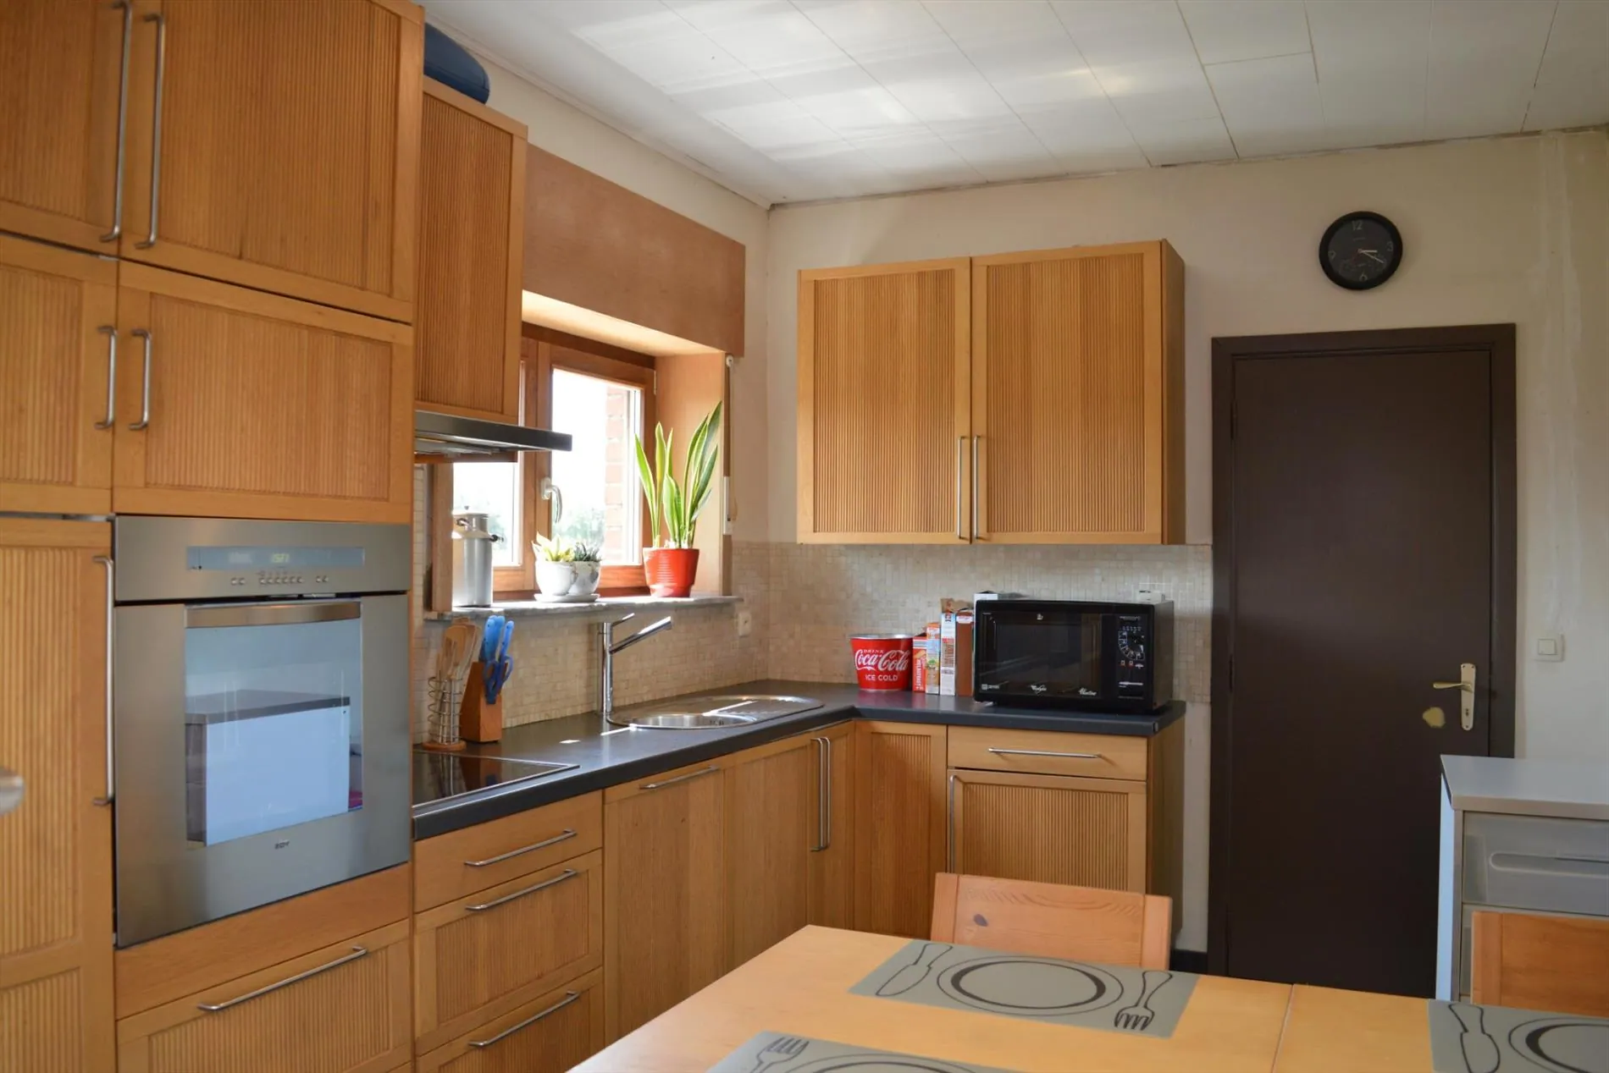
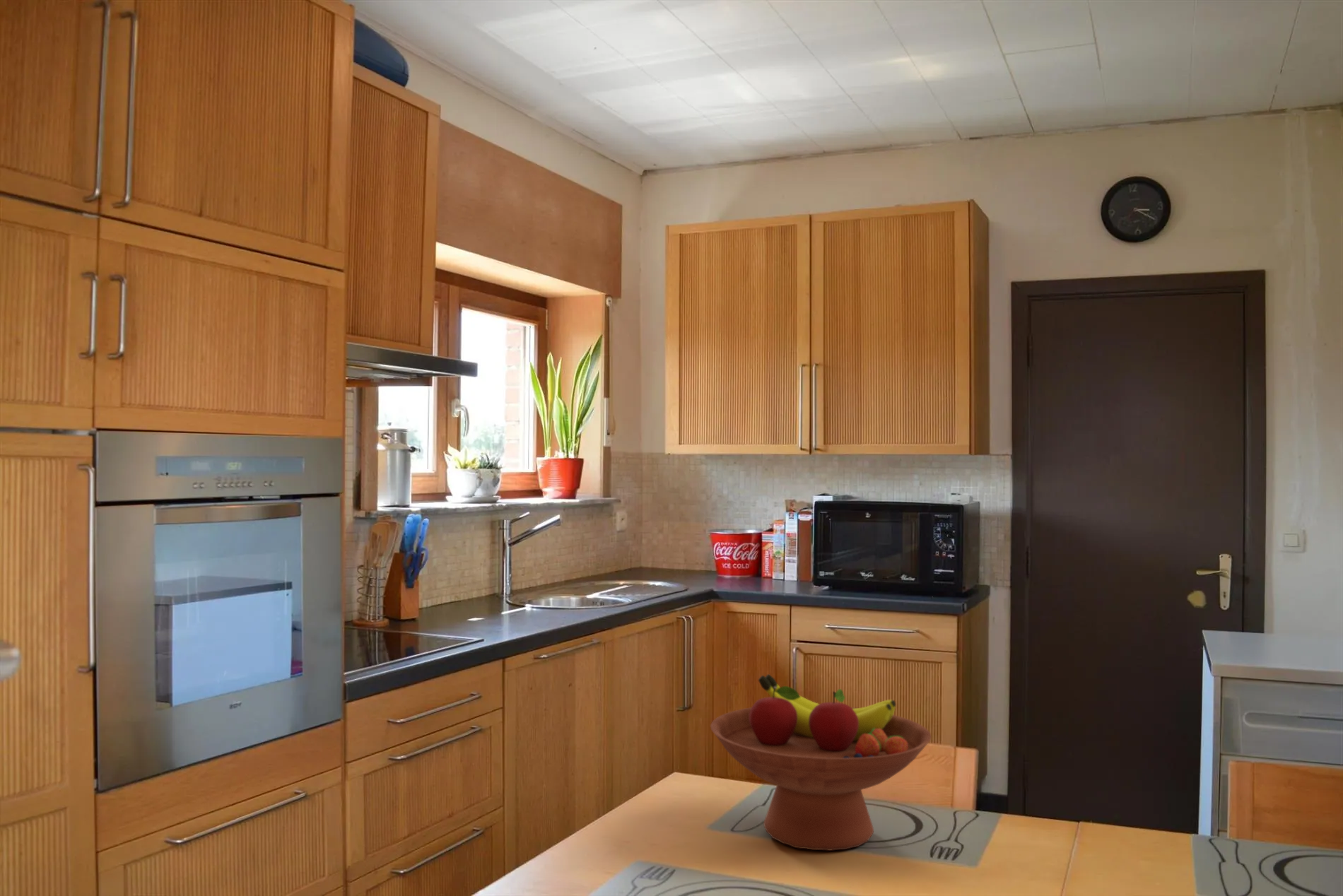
+ fruit bowl (819, 760)
